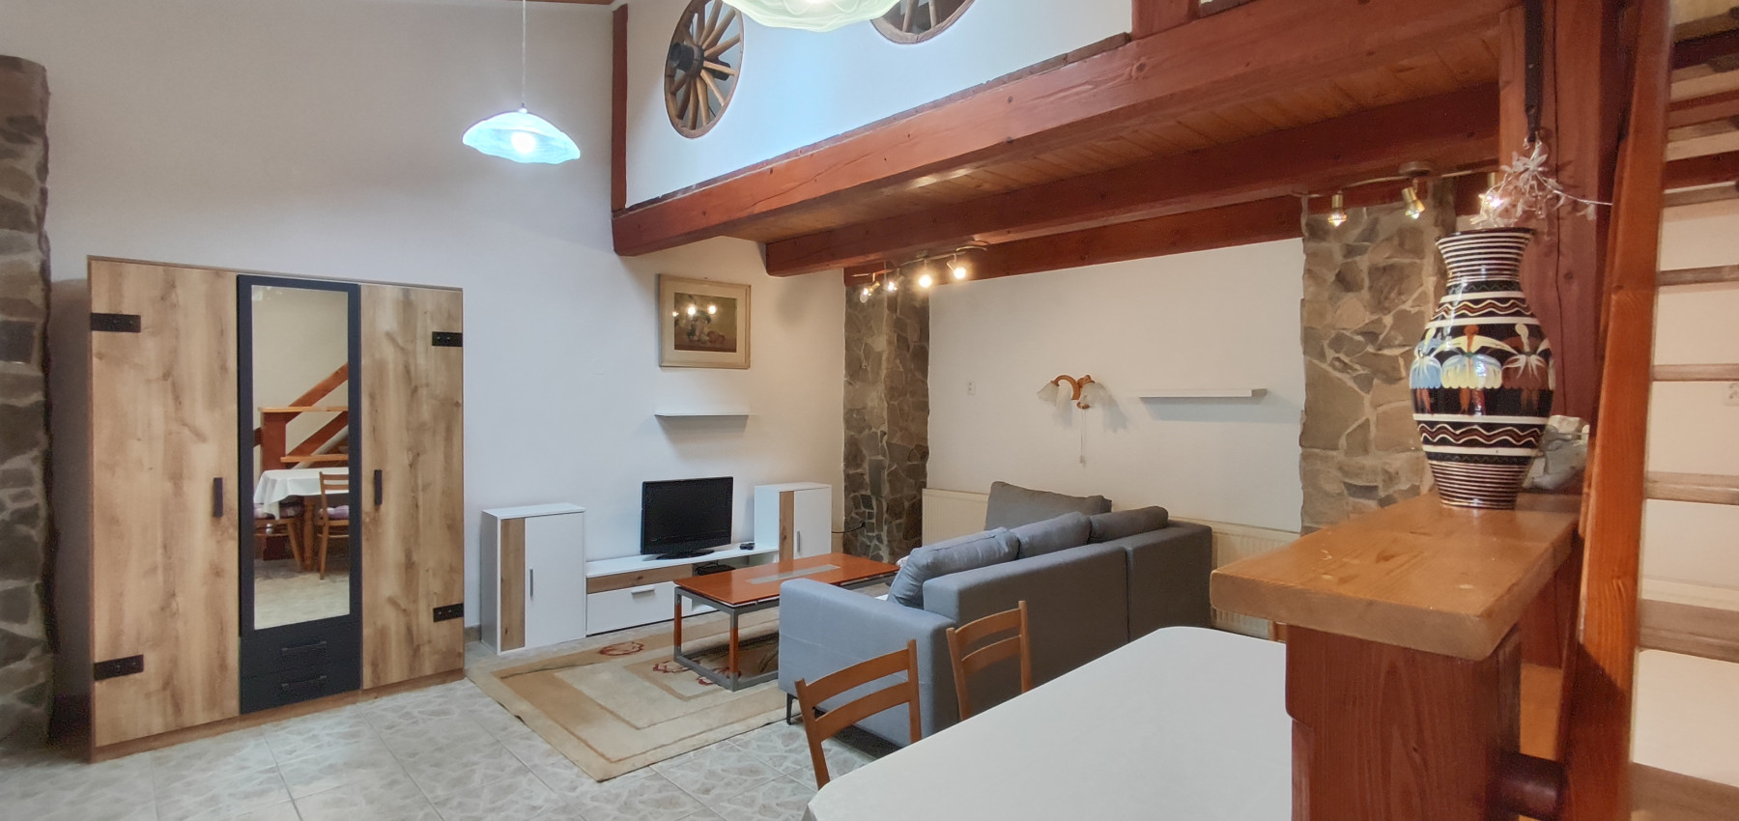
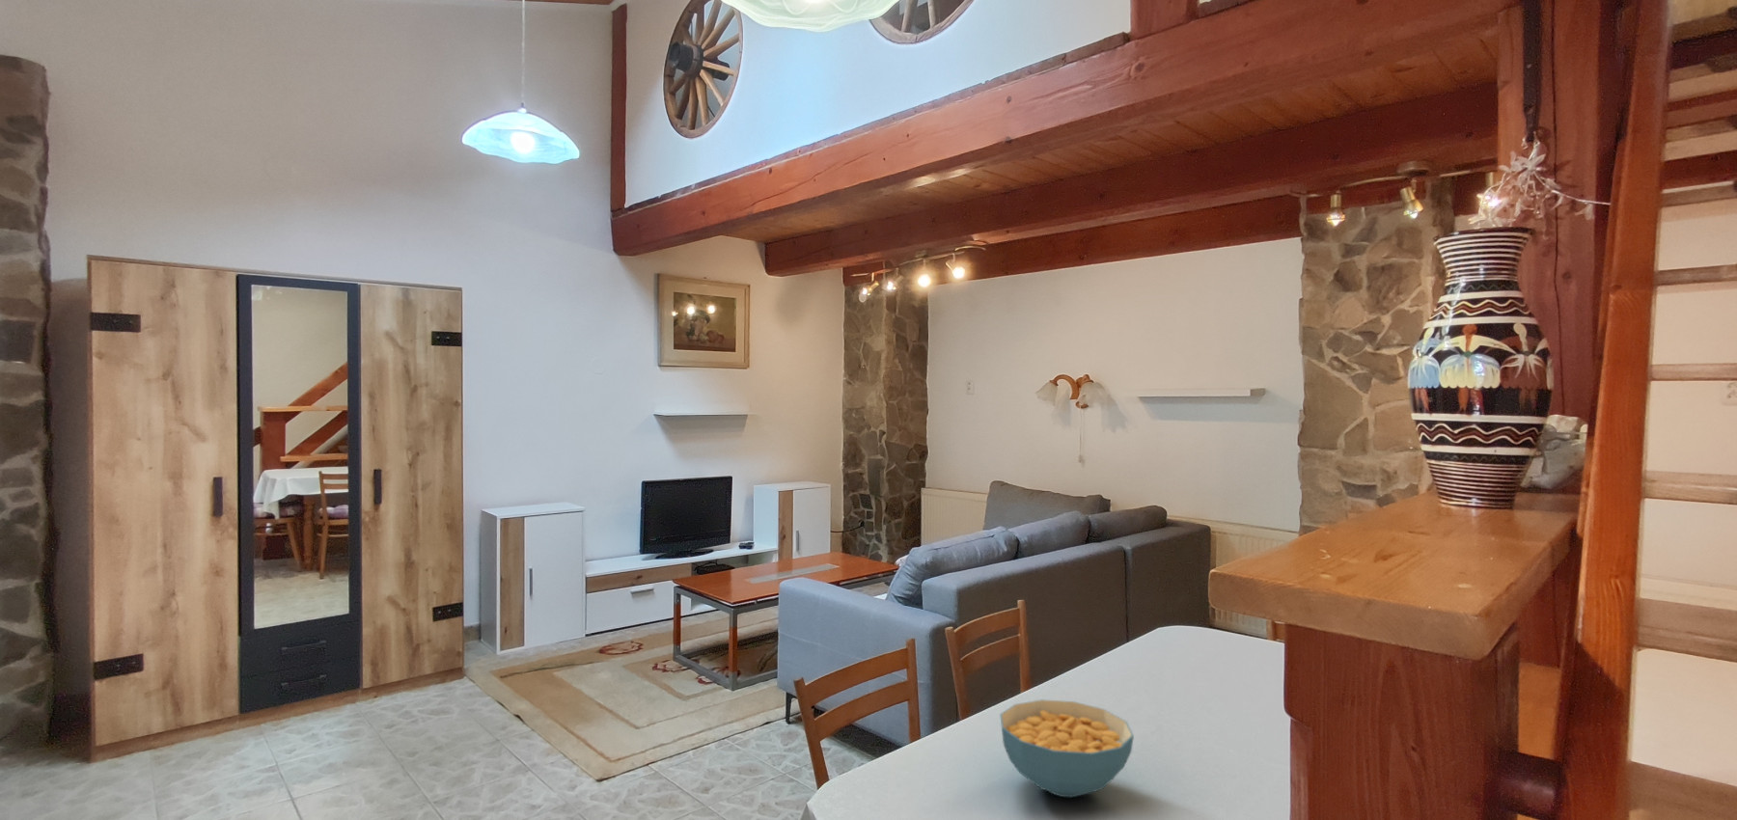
+ cereal bowl (1063, 756)
